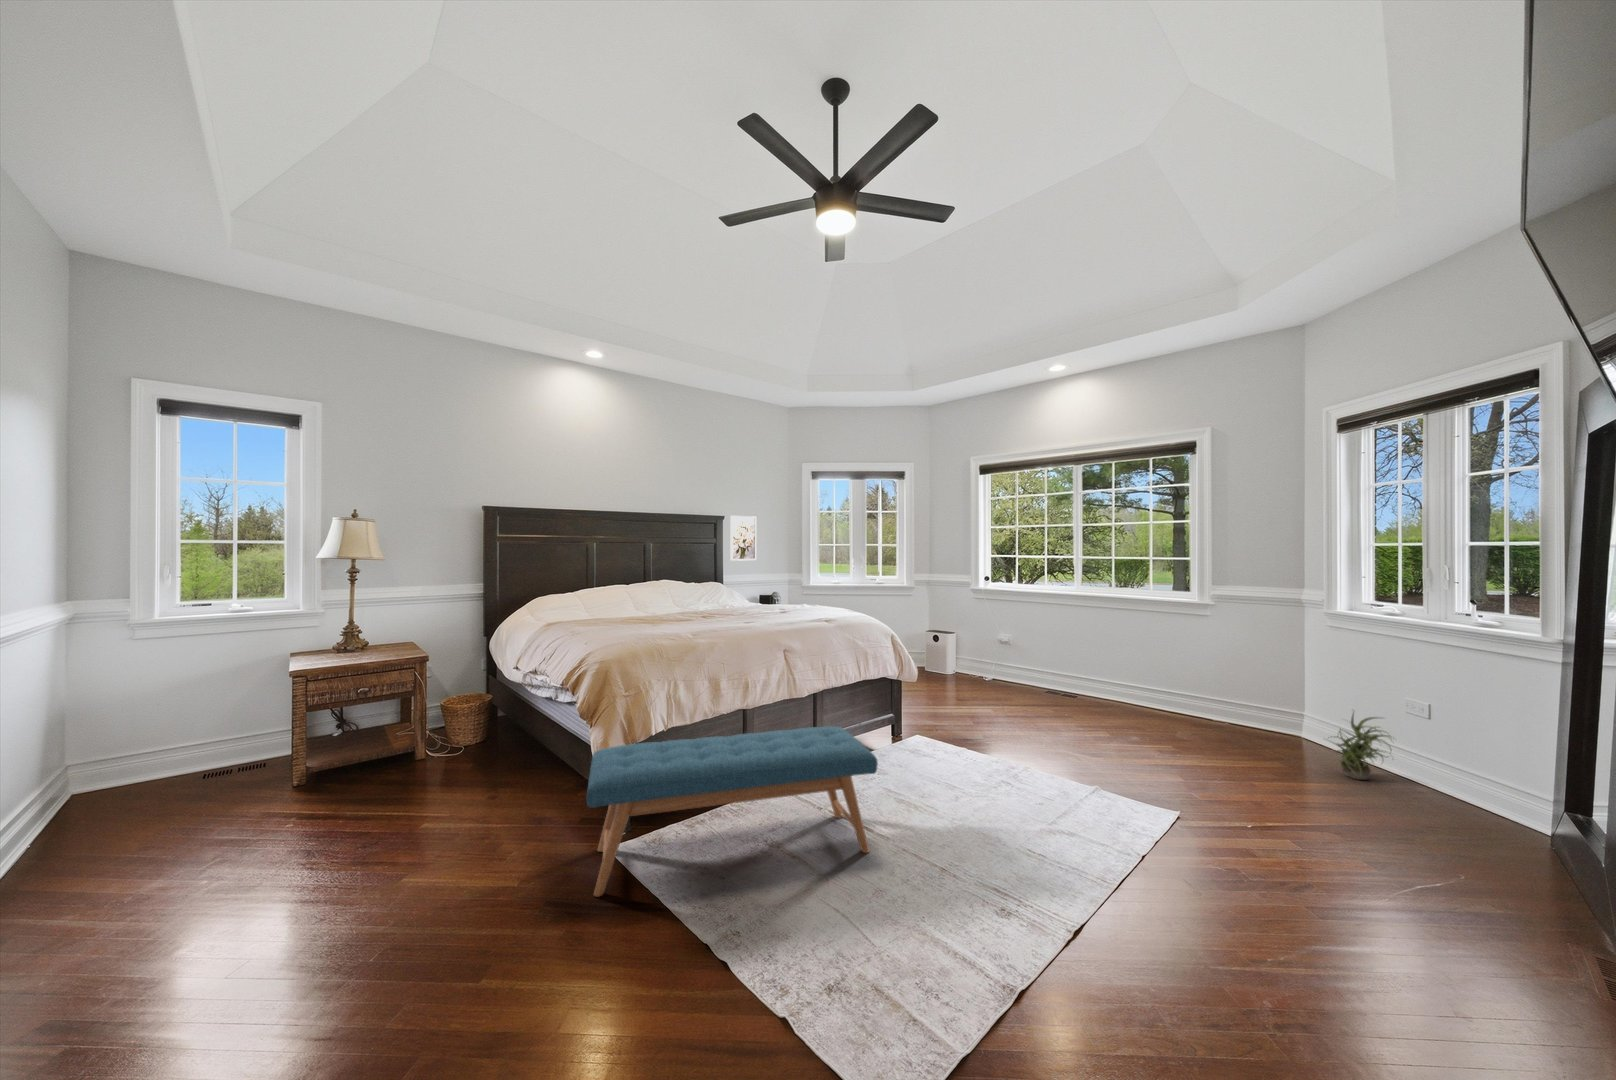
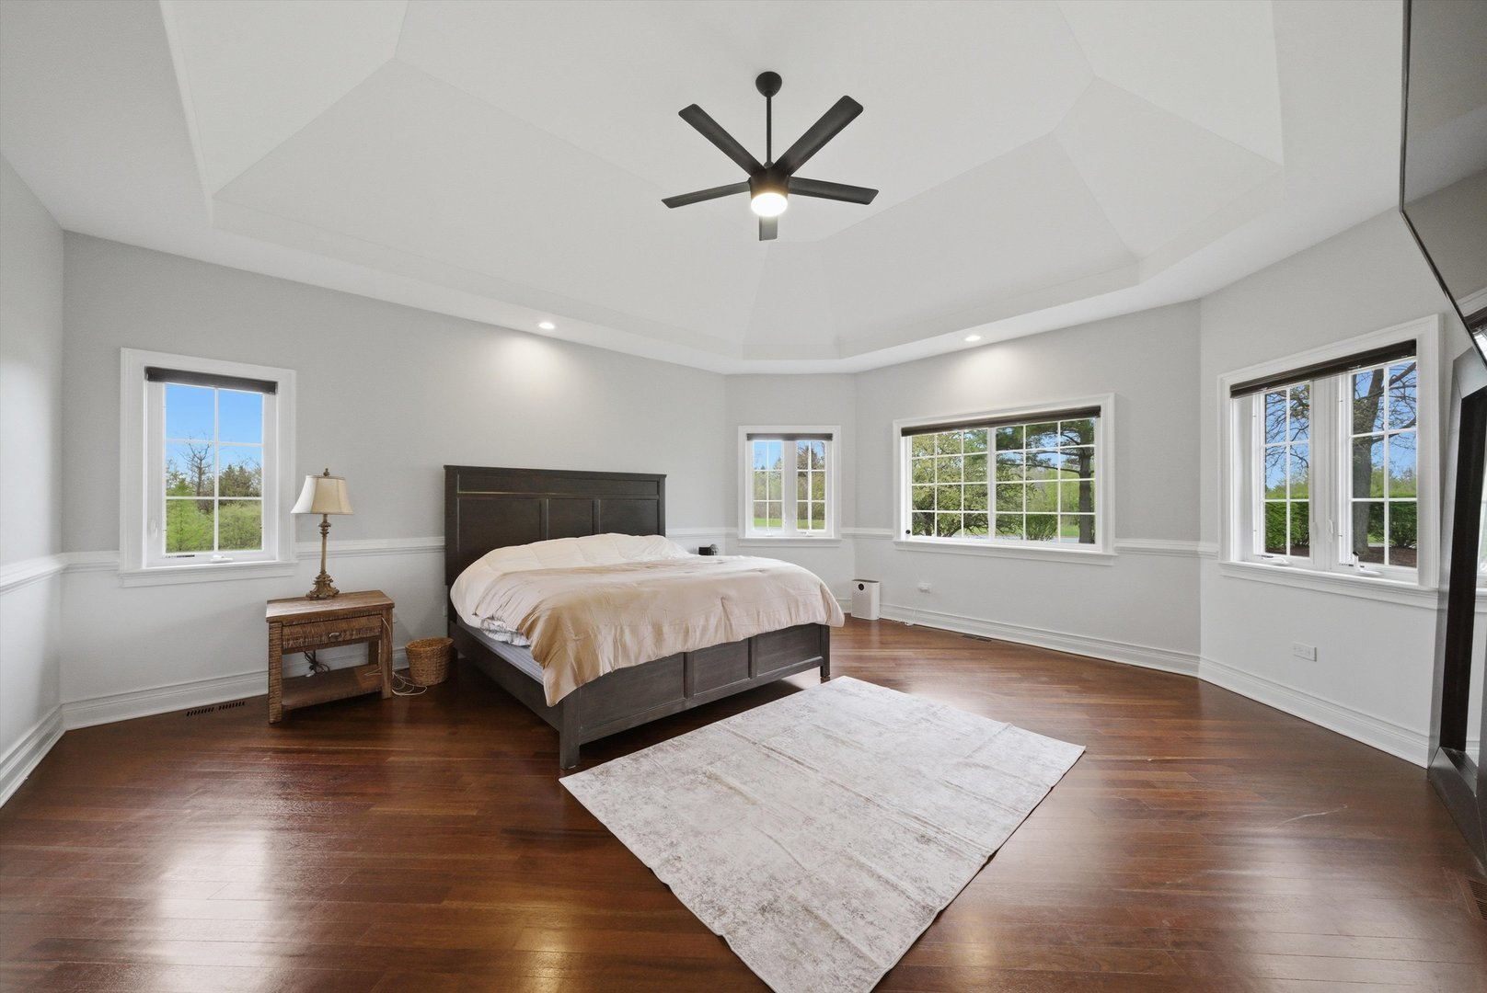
- wall art (744, 538)
- bench (733, 797)
- potted plant (1362, 747)
